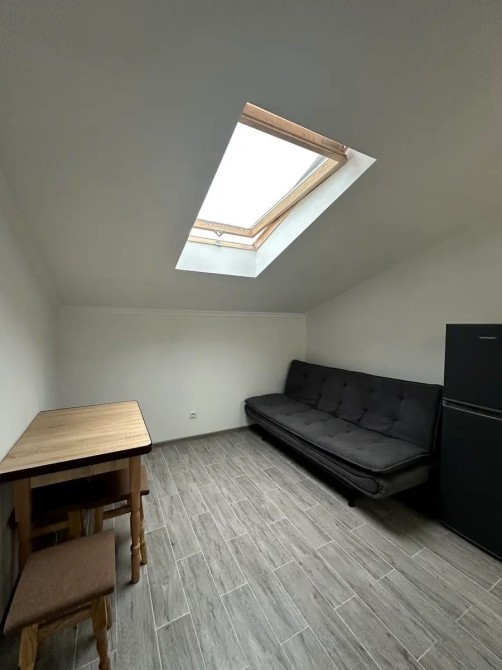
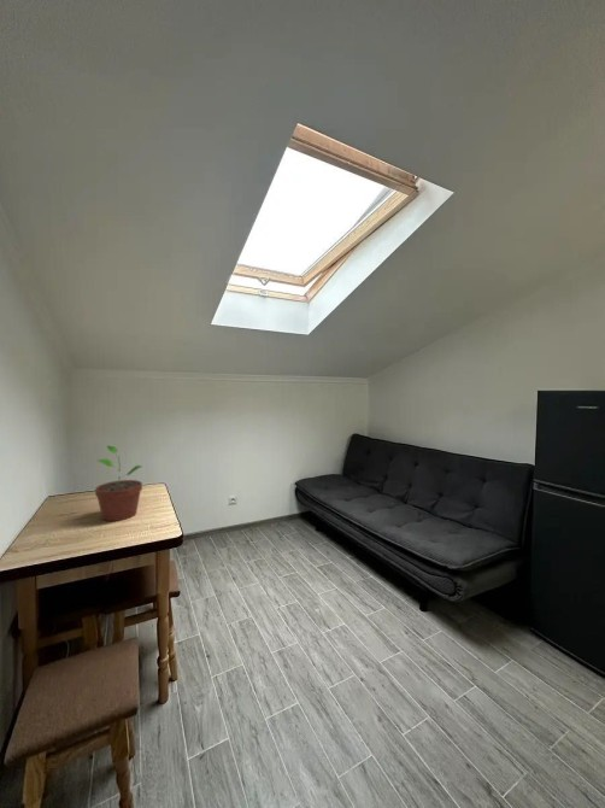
+ potted plant (119, 481)
